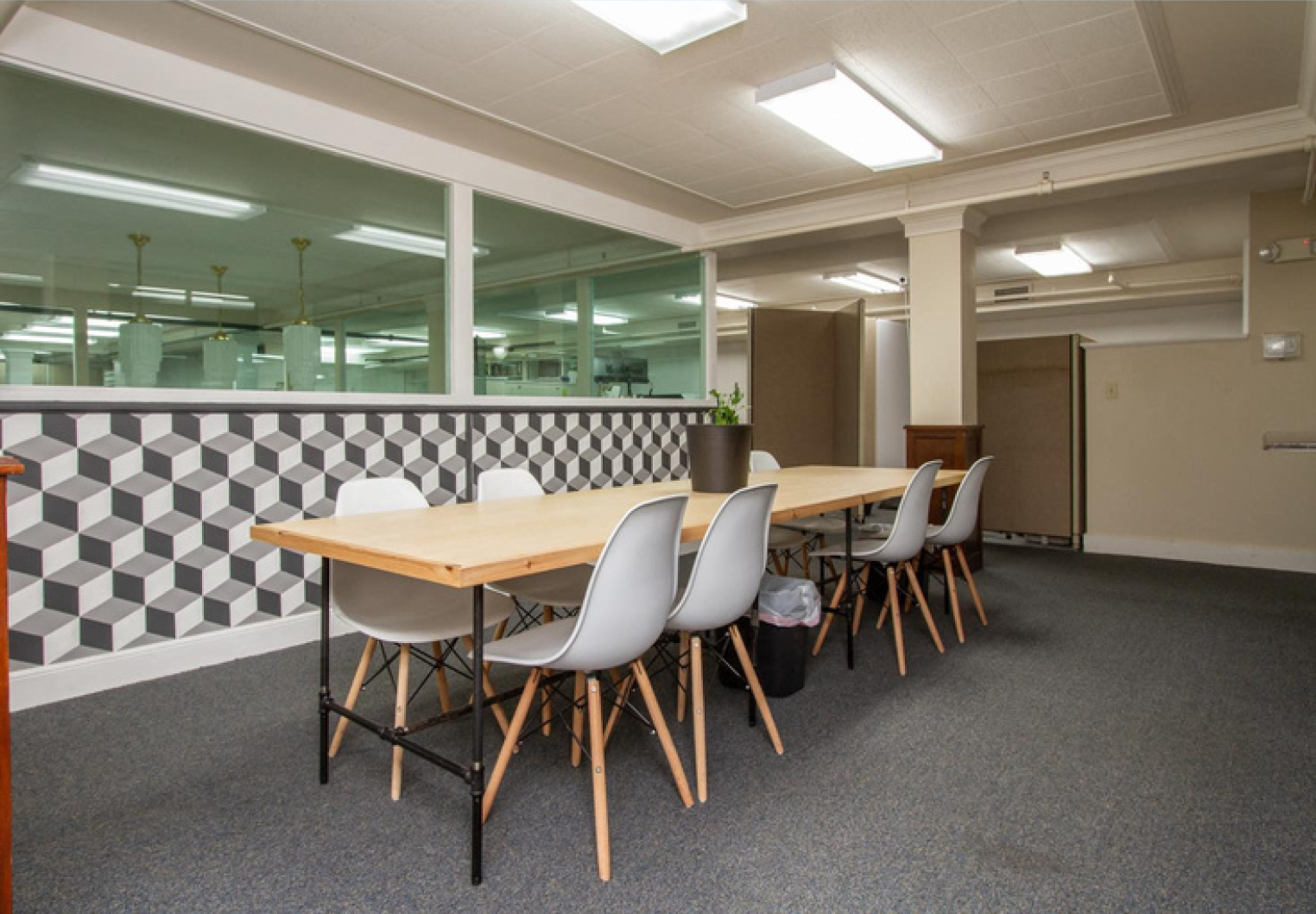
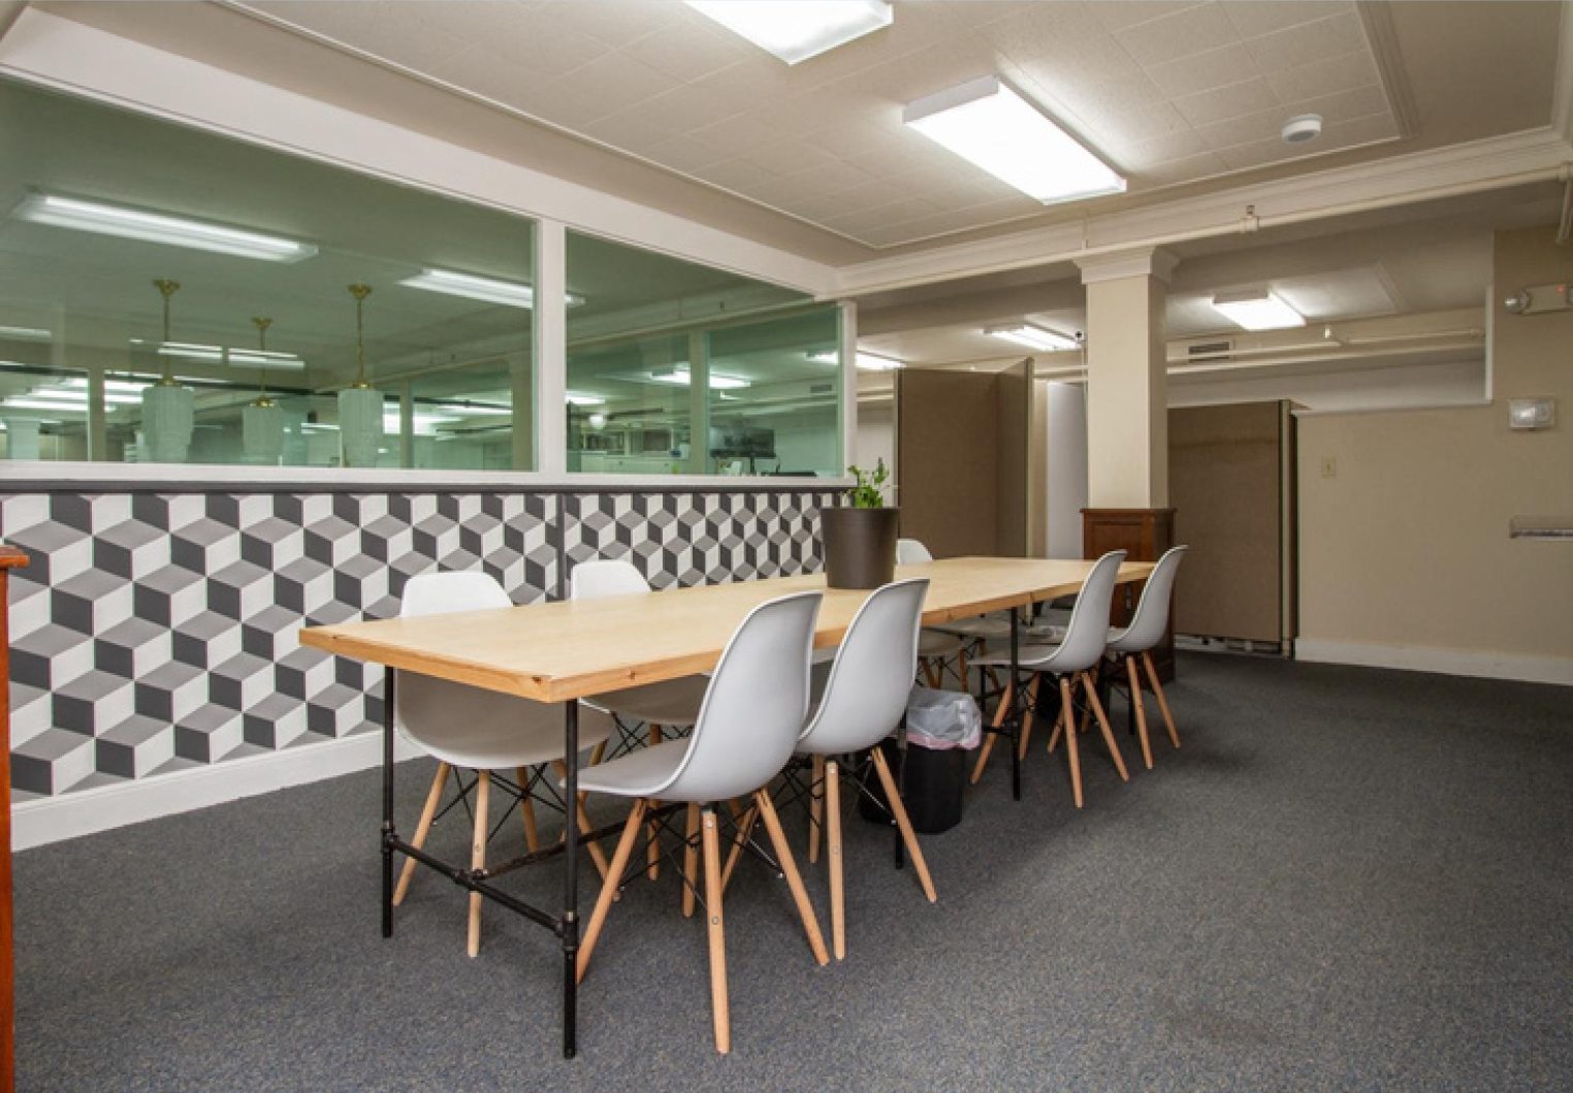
+ smoke detector (1300, 127)
